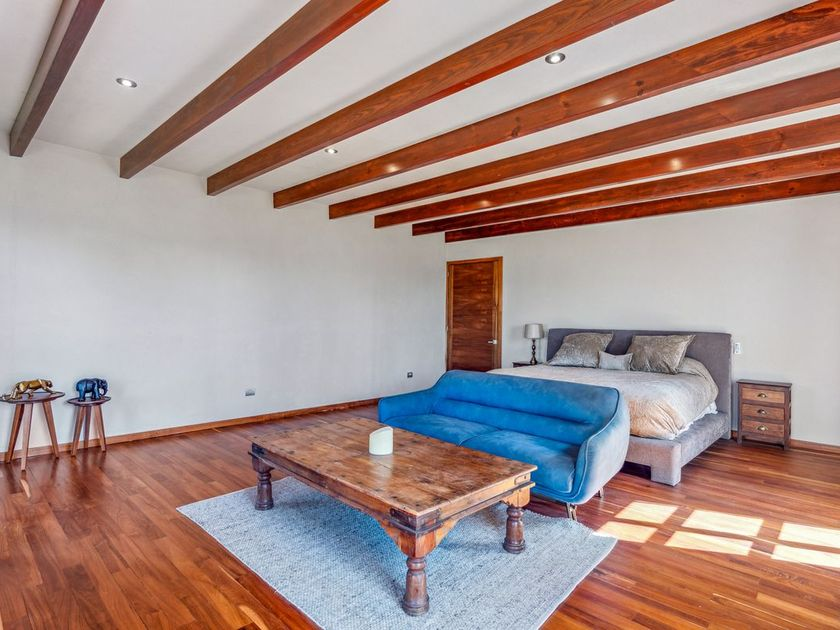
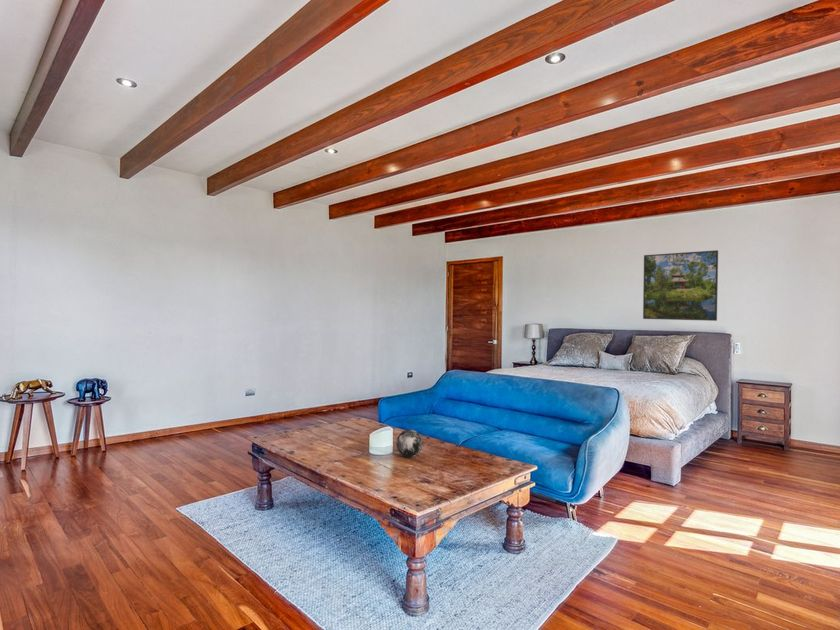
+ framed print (678, 286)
+ decorative orb (409, 443)
